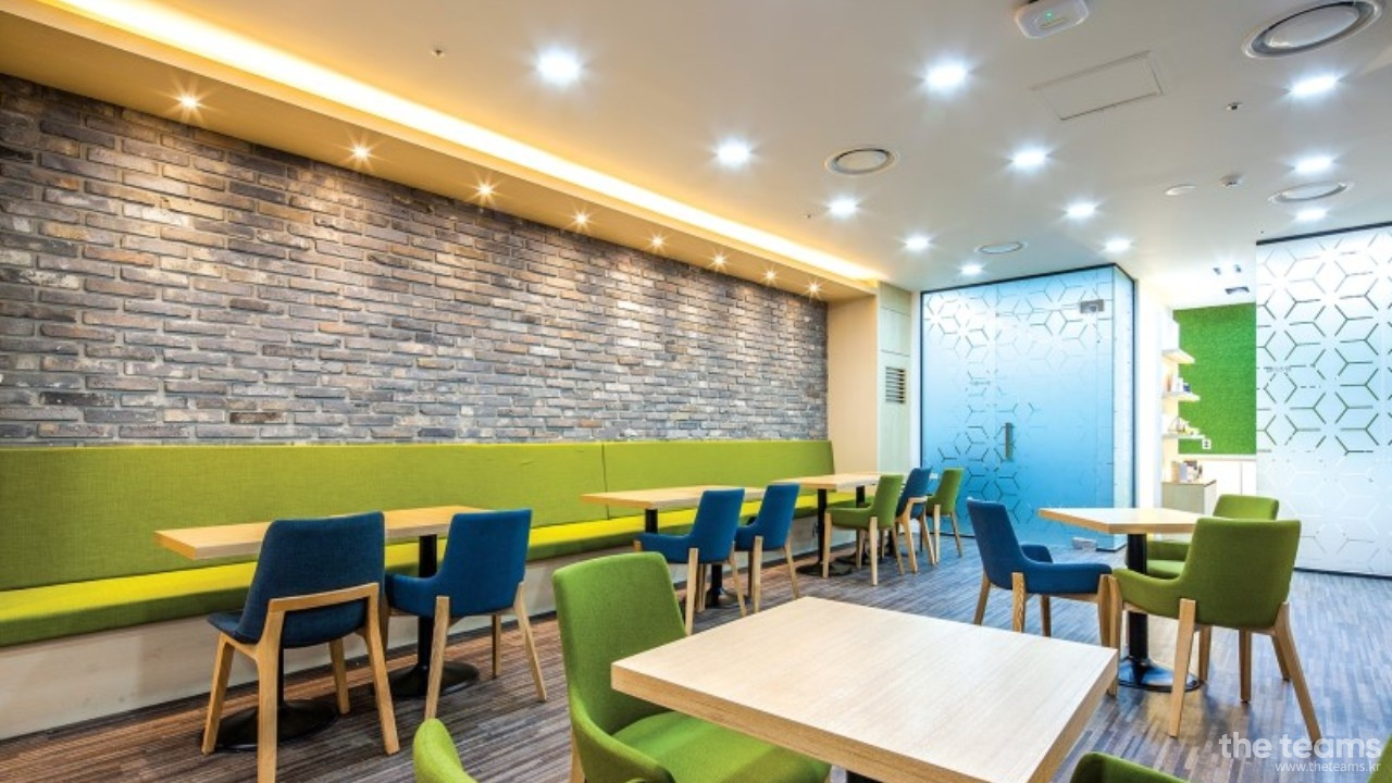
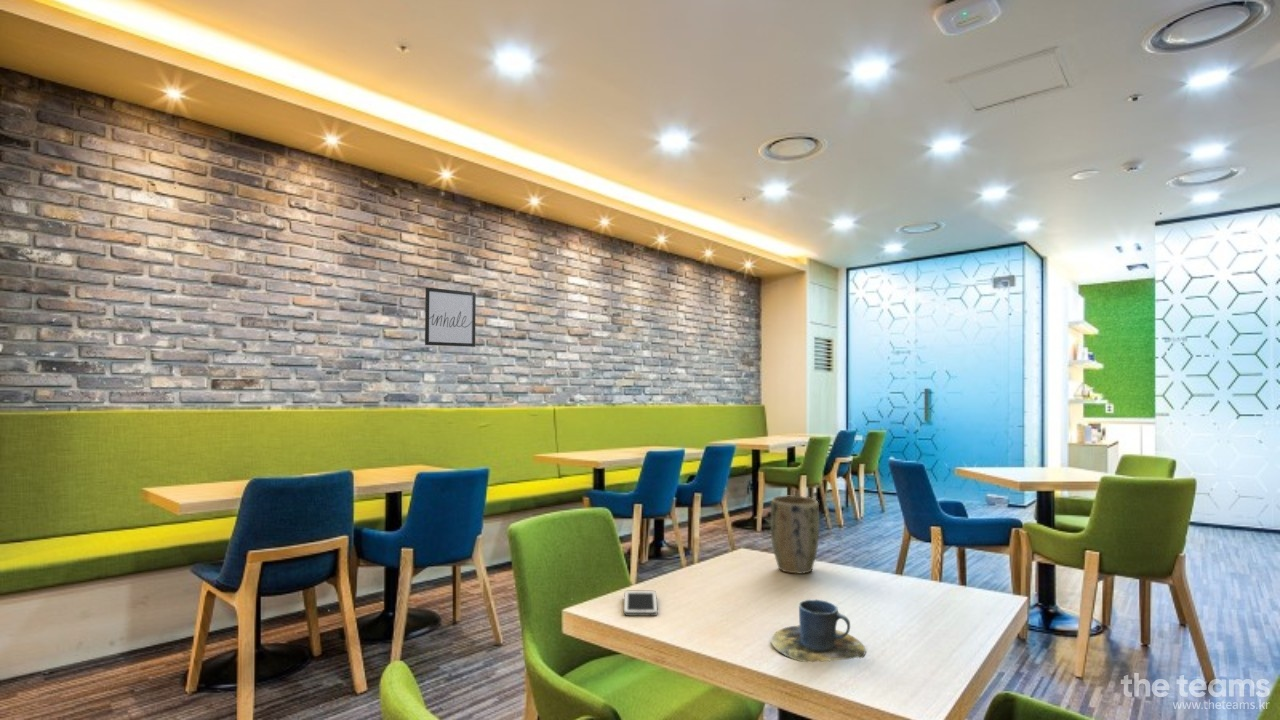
+ cup (817, 625)
+ cell phone (640, 602)
+ plant pot (794, 534)
+ wall art (451, 318)
